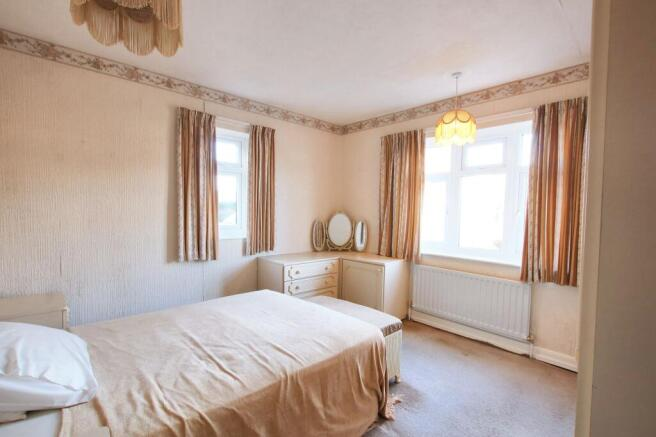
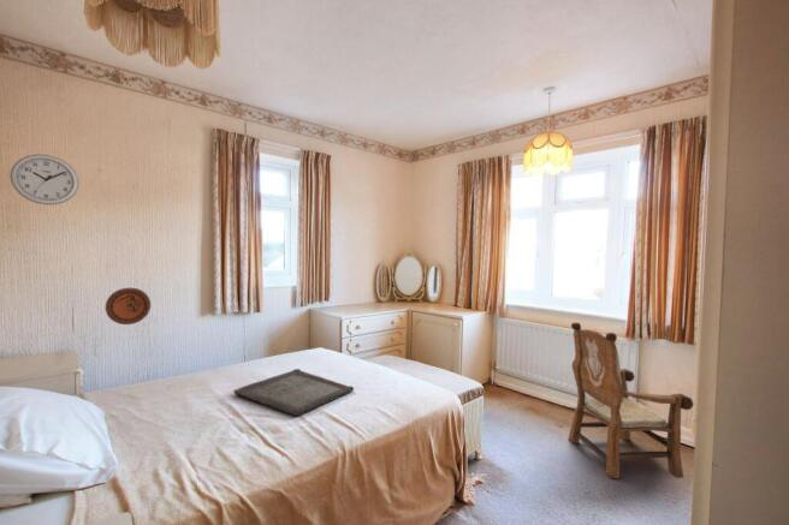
+ wall clock (46, 179)
+ serving tray (295, 389)
+ decorative plate (129, 305)
+ armchair (621, 392)
